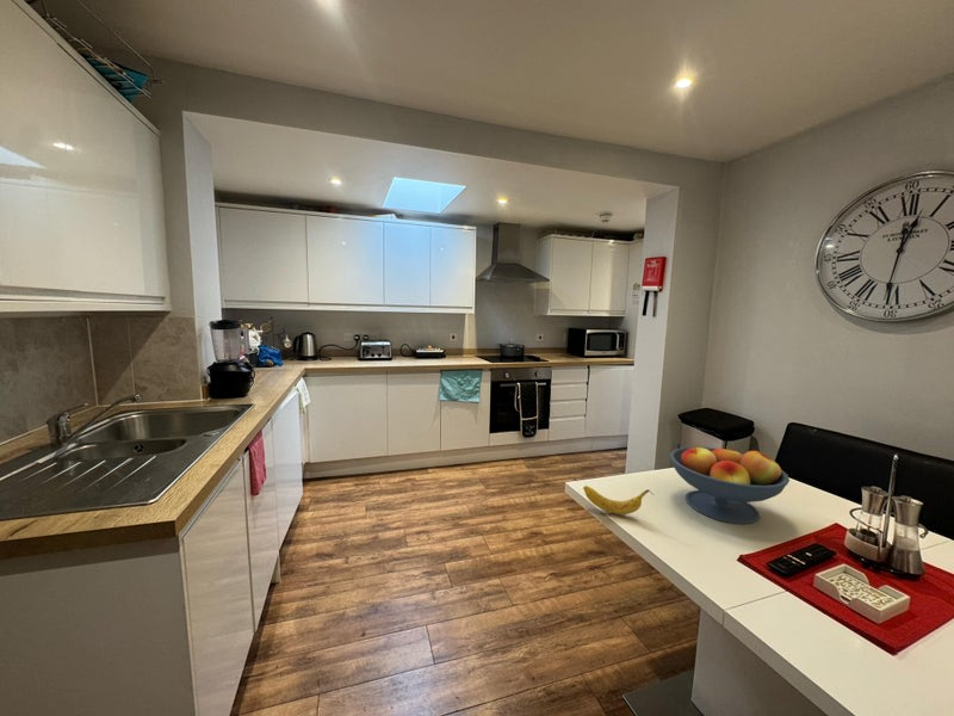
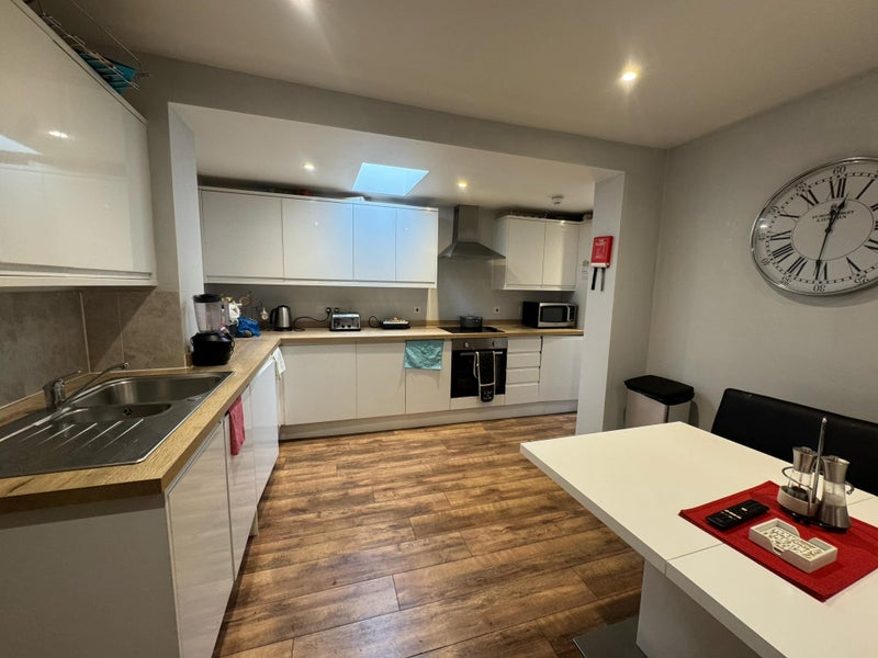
- fruit bowl (724, 477)
- fruit (617, 501)
